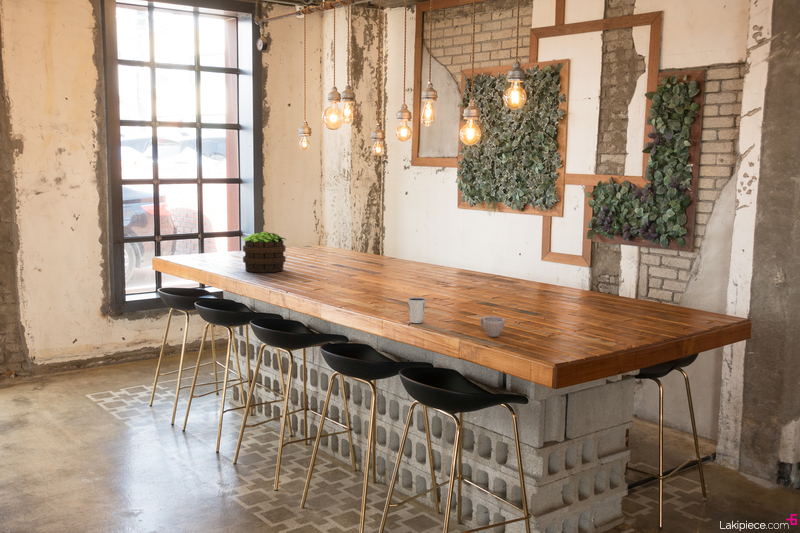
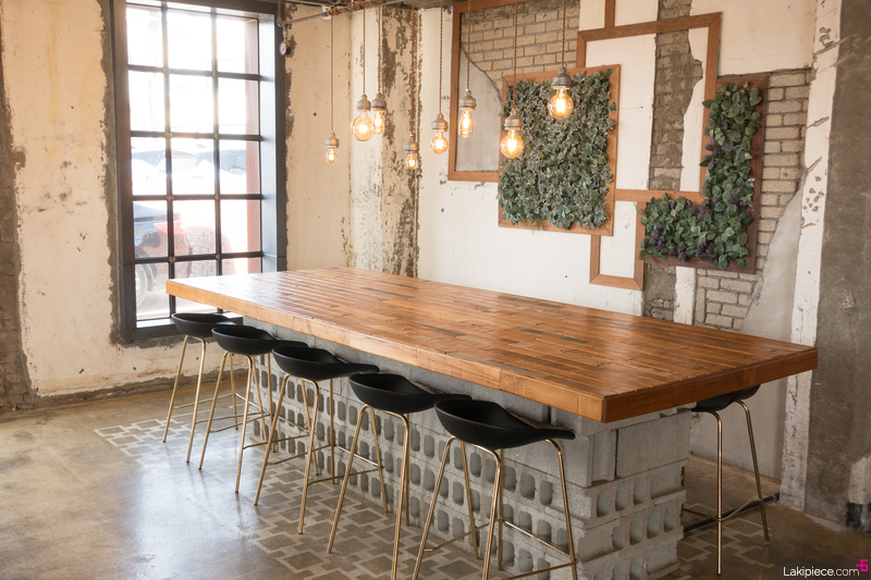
- potted plant (264, 250)
- dixie cup (416, 310)
- cup (490, 326)
